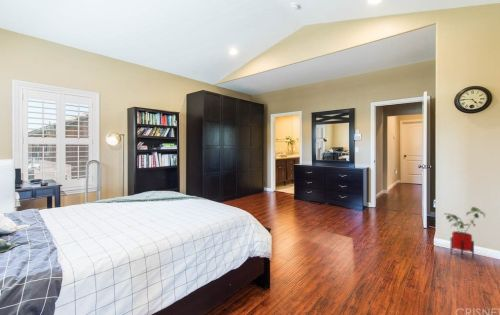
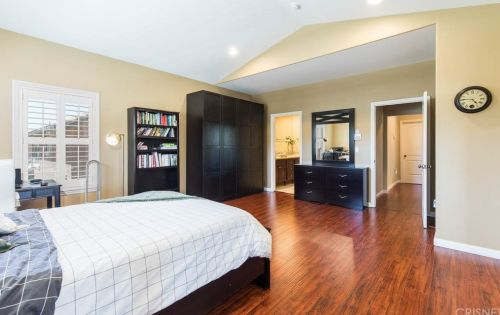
- house plant (464, 230)
